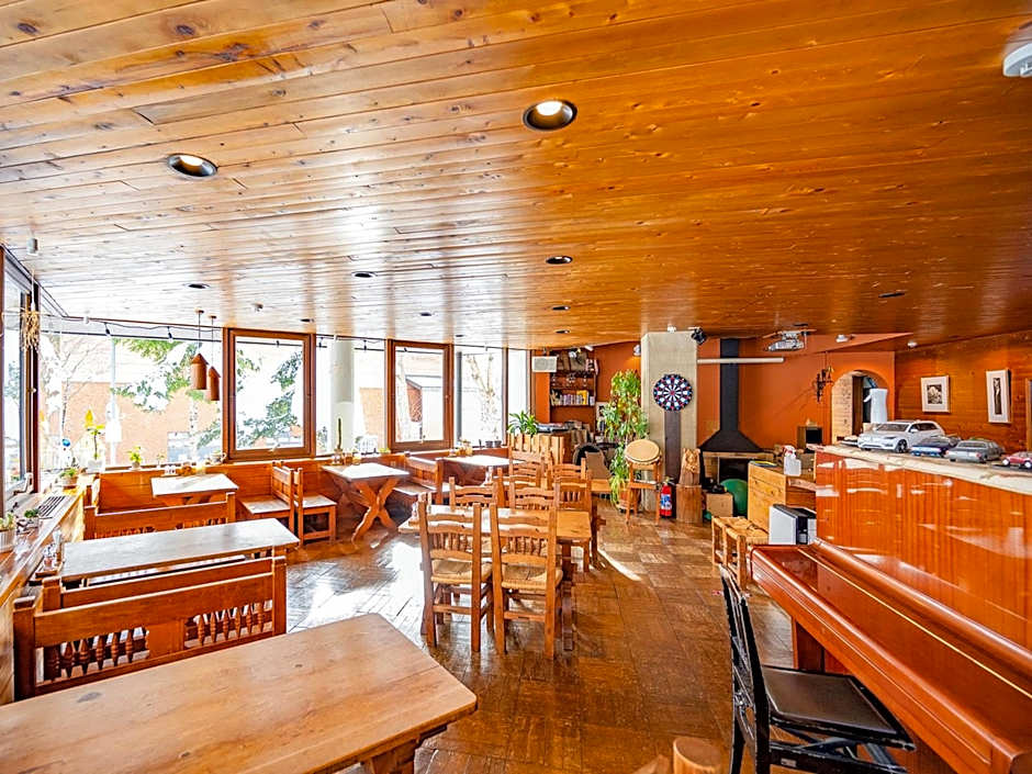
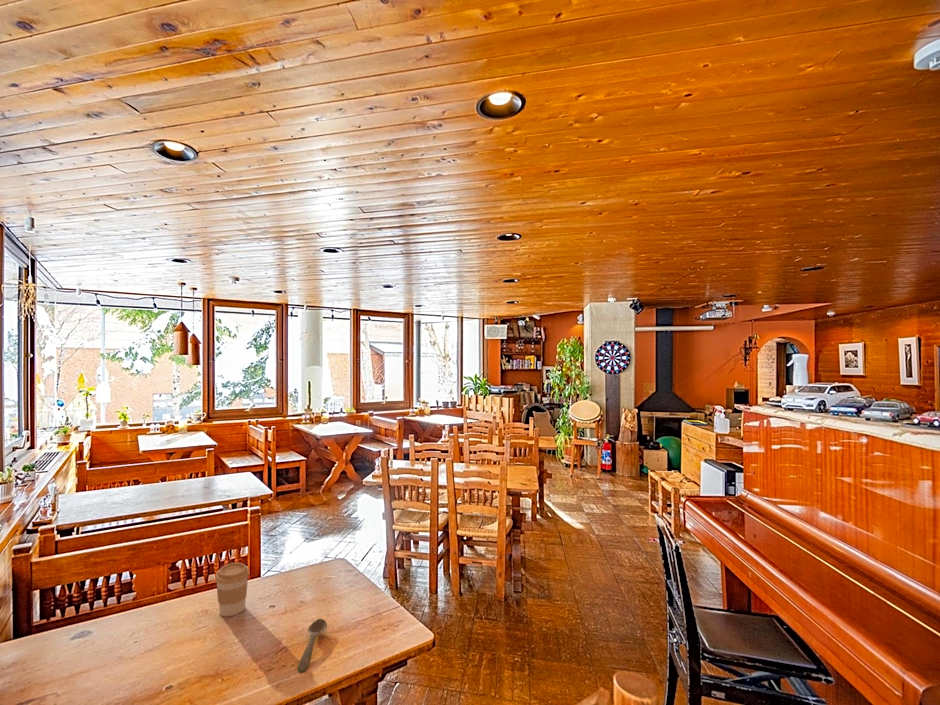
+ spoon (311, 643)
+ coffee cup (232, 588)
